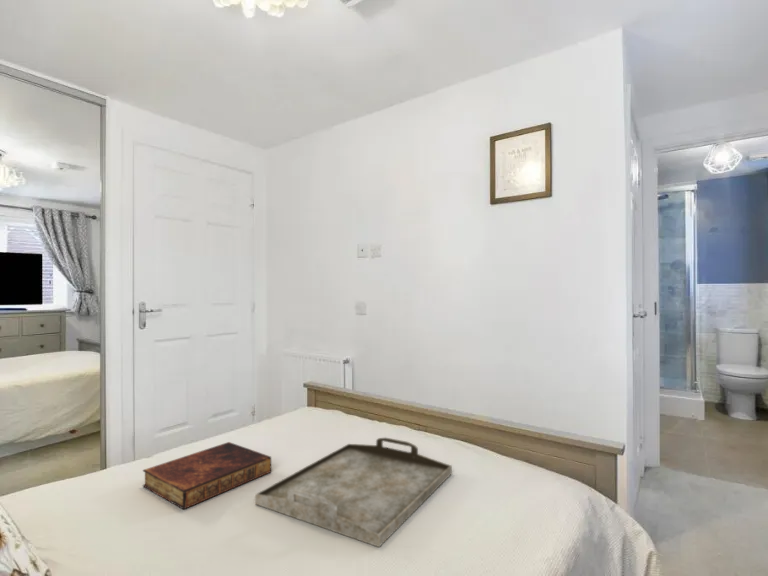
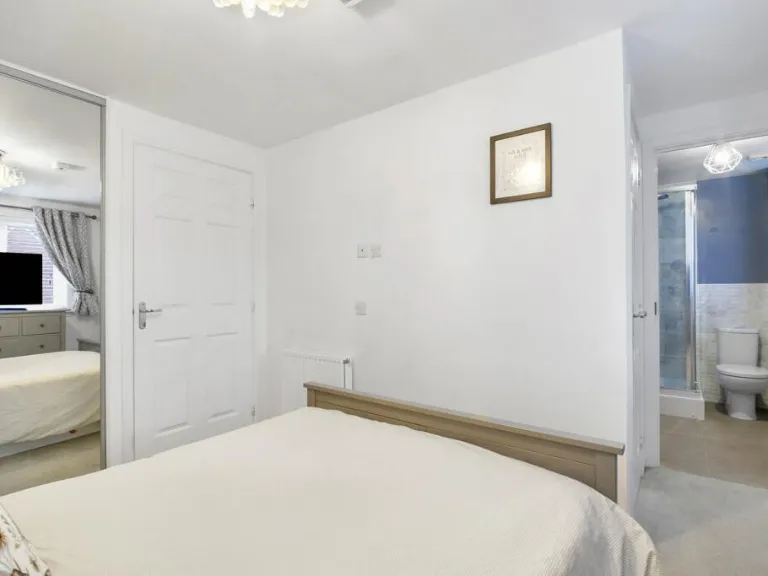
- serving tray (360, 475)
- book (209, 471)
